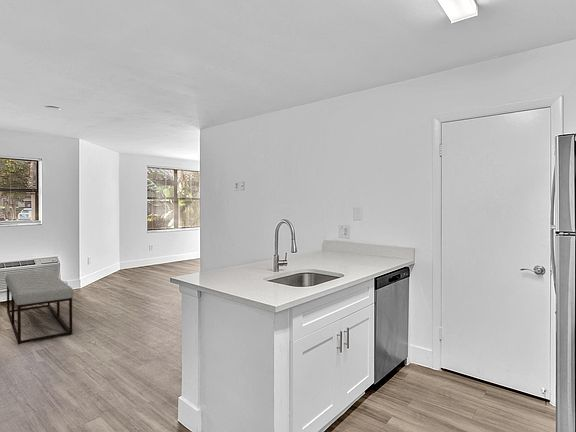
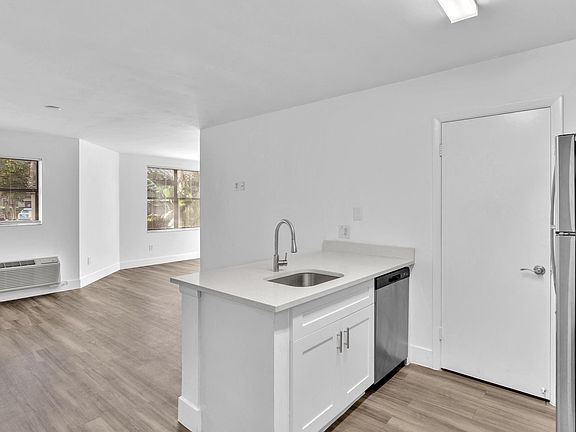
- bench (36, 300)
